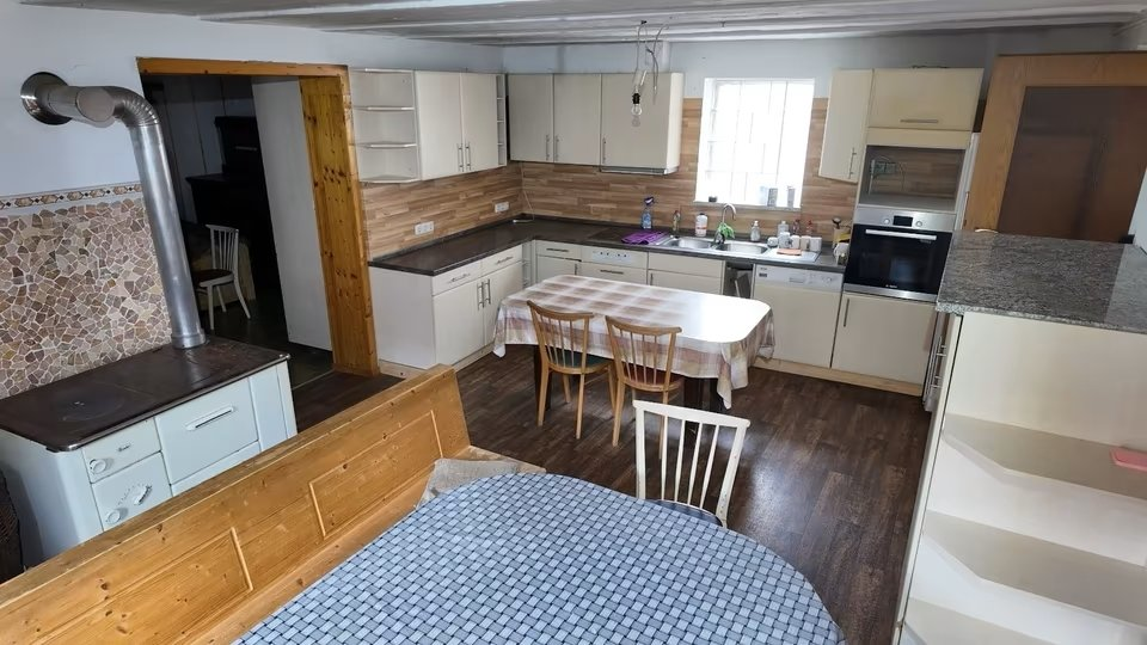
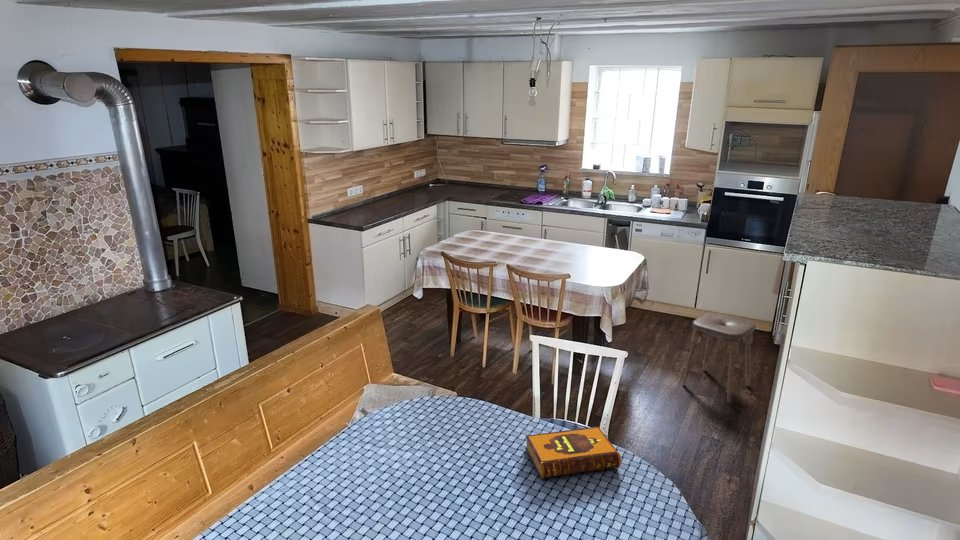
+ stool (727, 352)
+ hardback book (571, 452)
